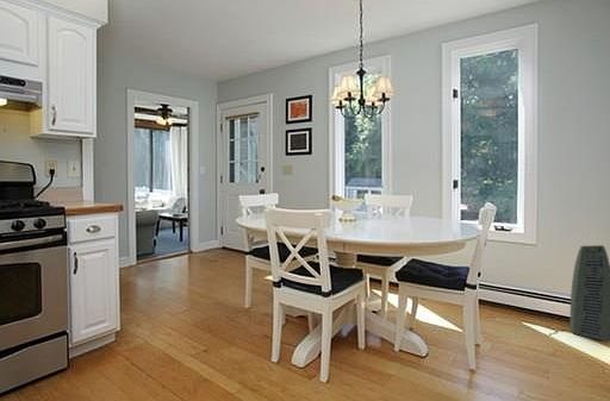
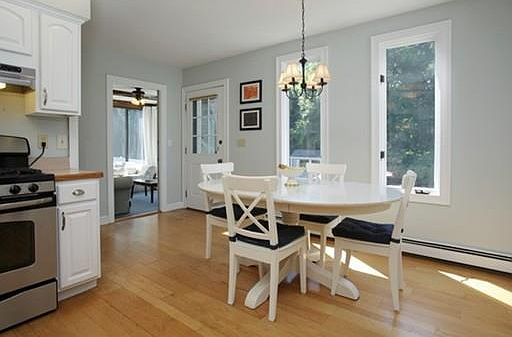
- air purifier (591, 288)
